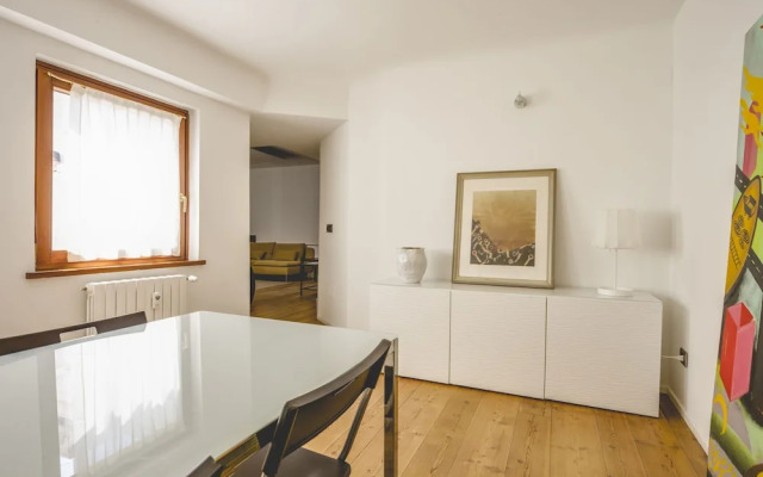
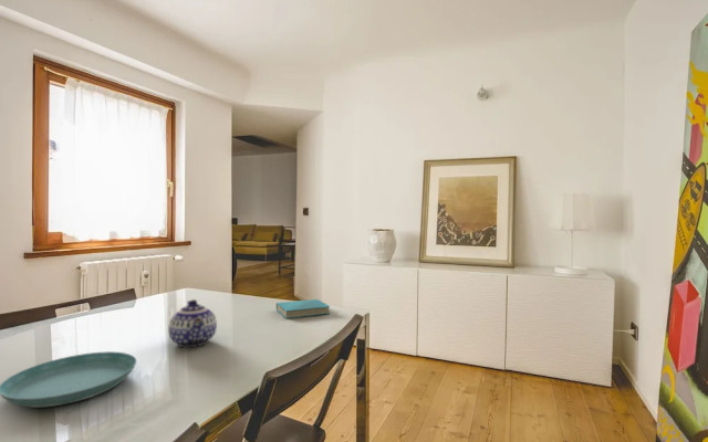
+ saucer (73, 378)
+ book (302, 307)
+ teapot (192, 320)
